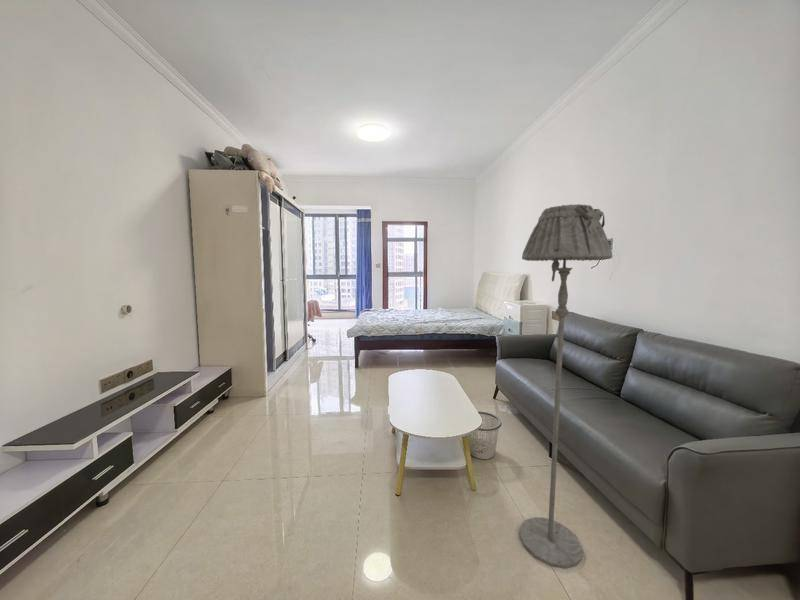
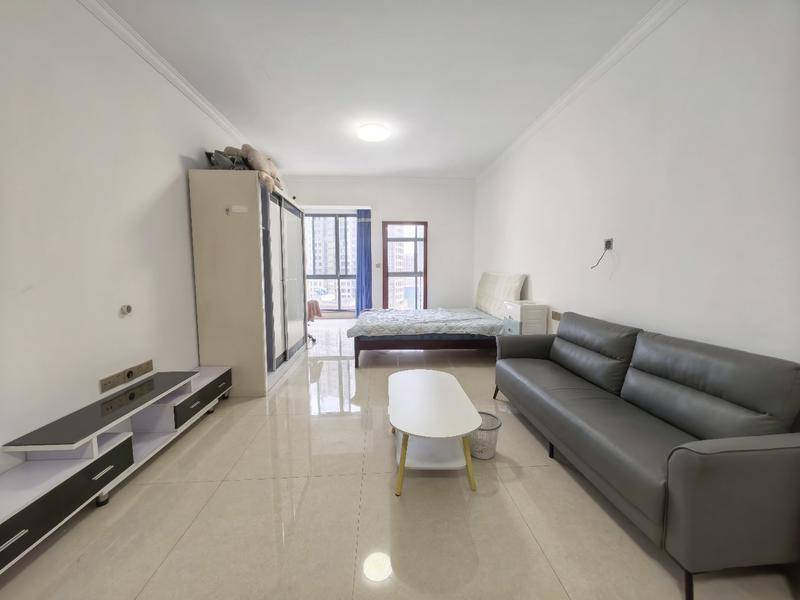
- floor lamp (557, 383)
